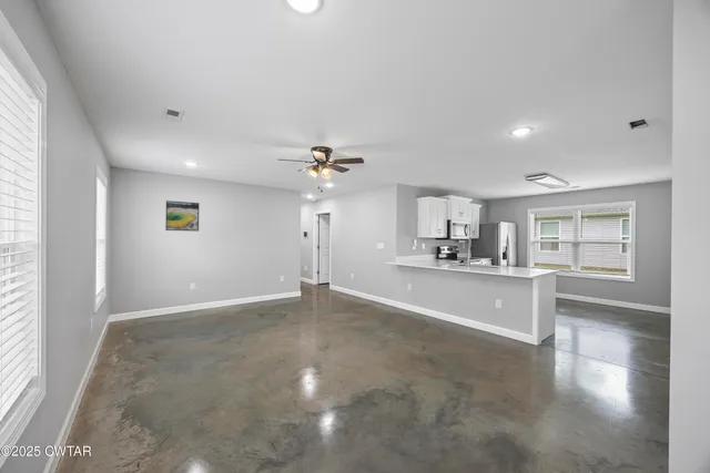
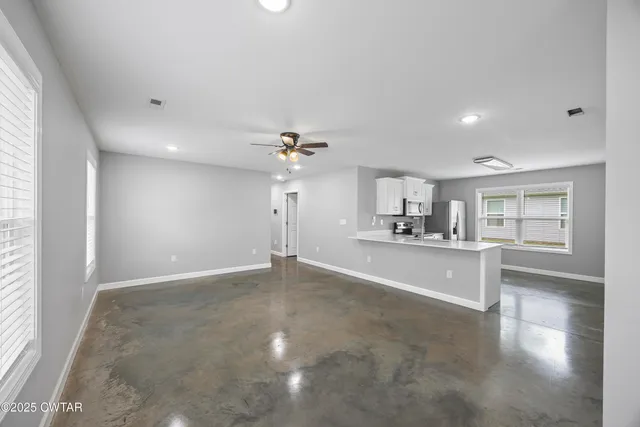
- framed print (182, 216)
